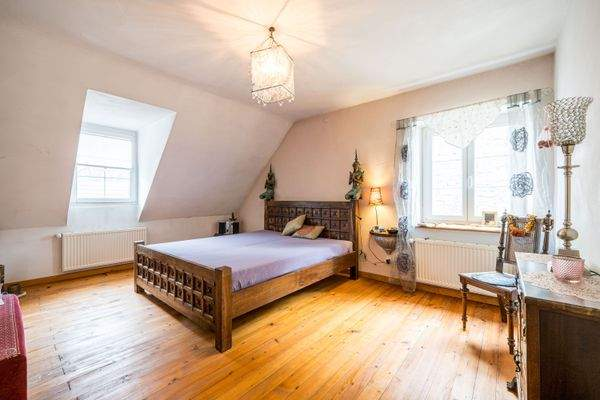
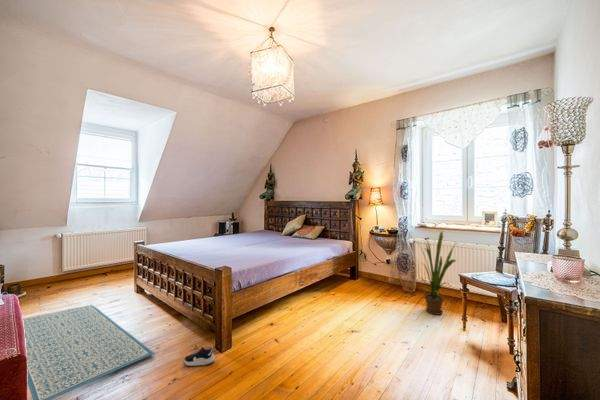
+ rug (65, 328)
+ house plant (432, 270)
+ shoe (199, 355)
